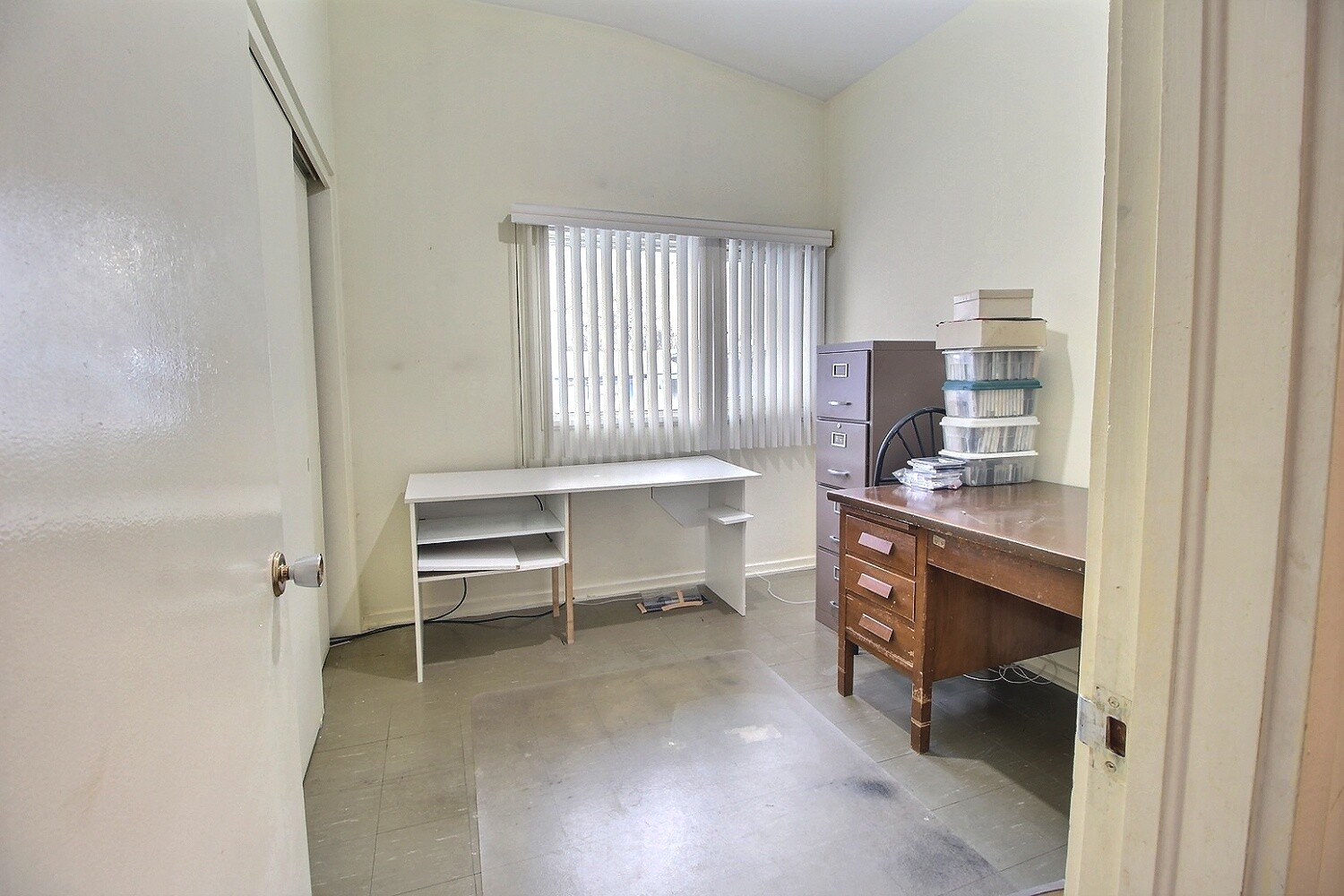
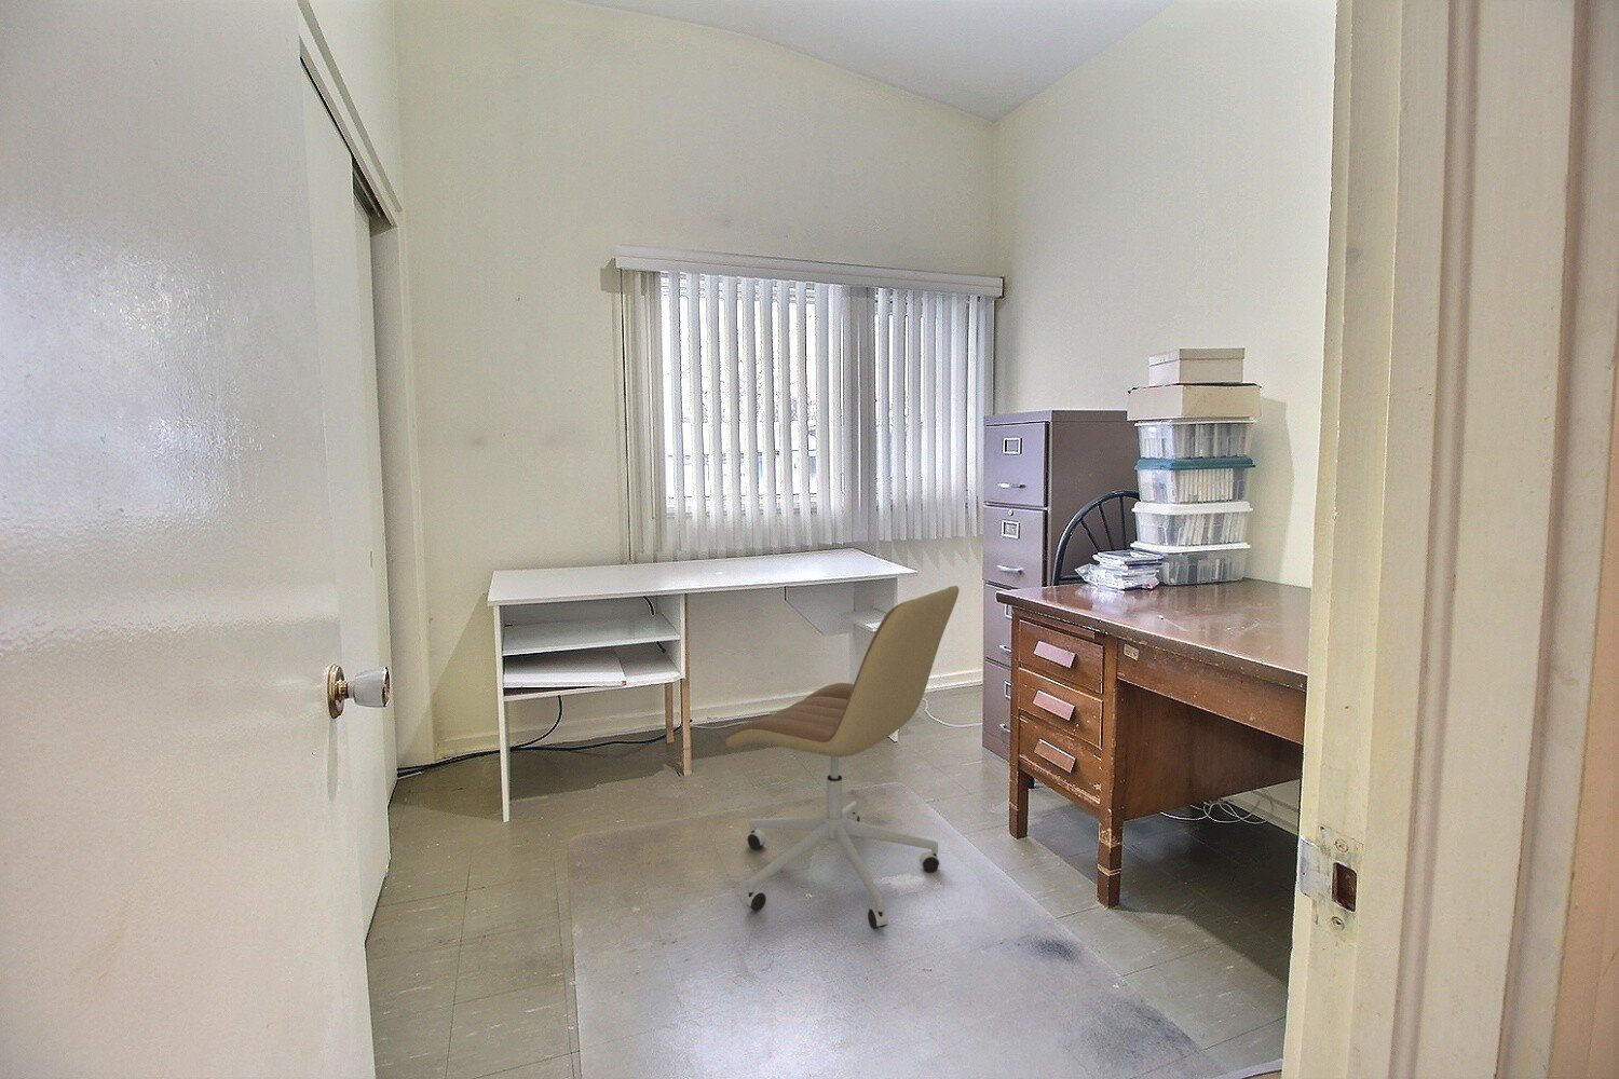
+ office chair (838, 731)
